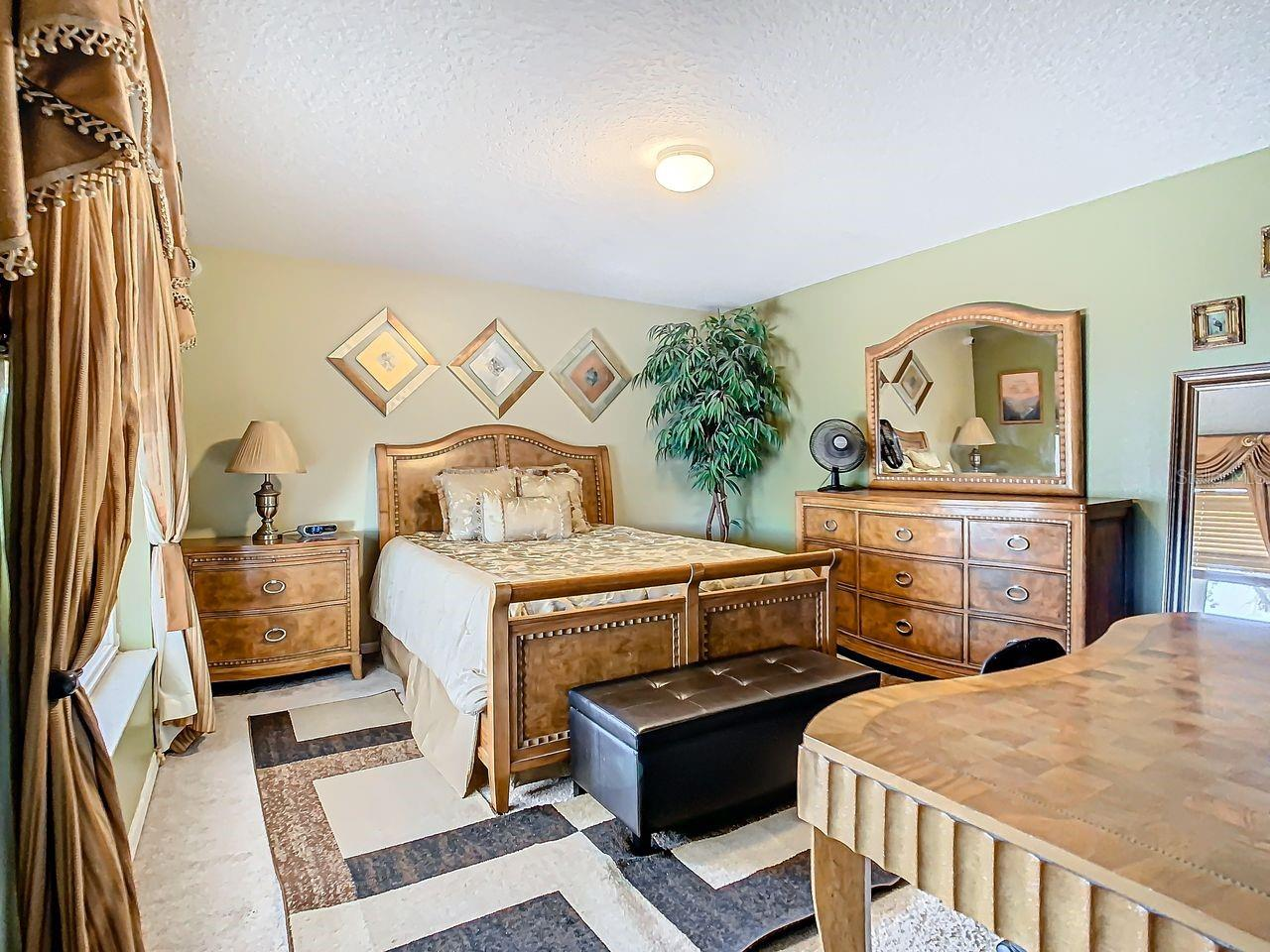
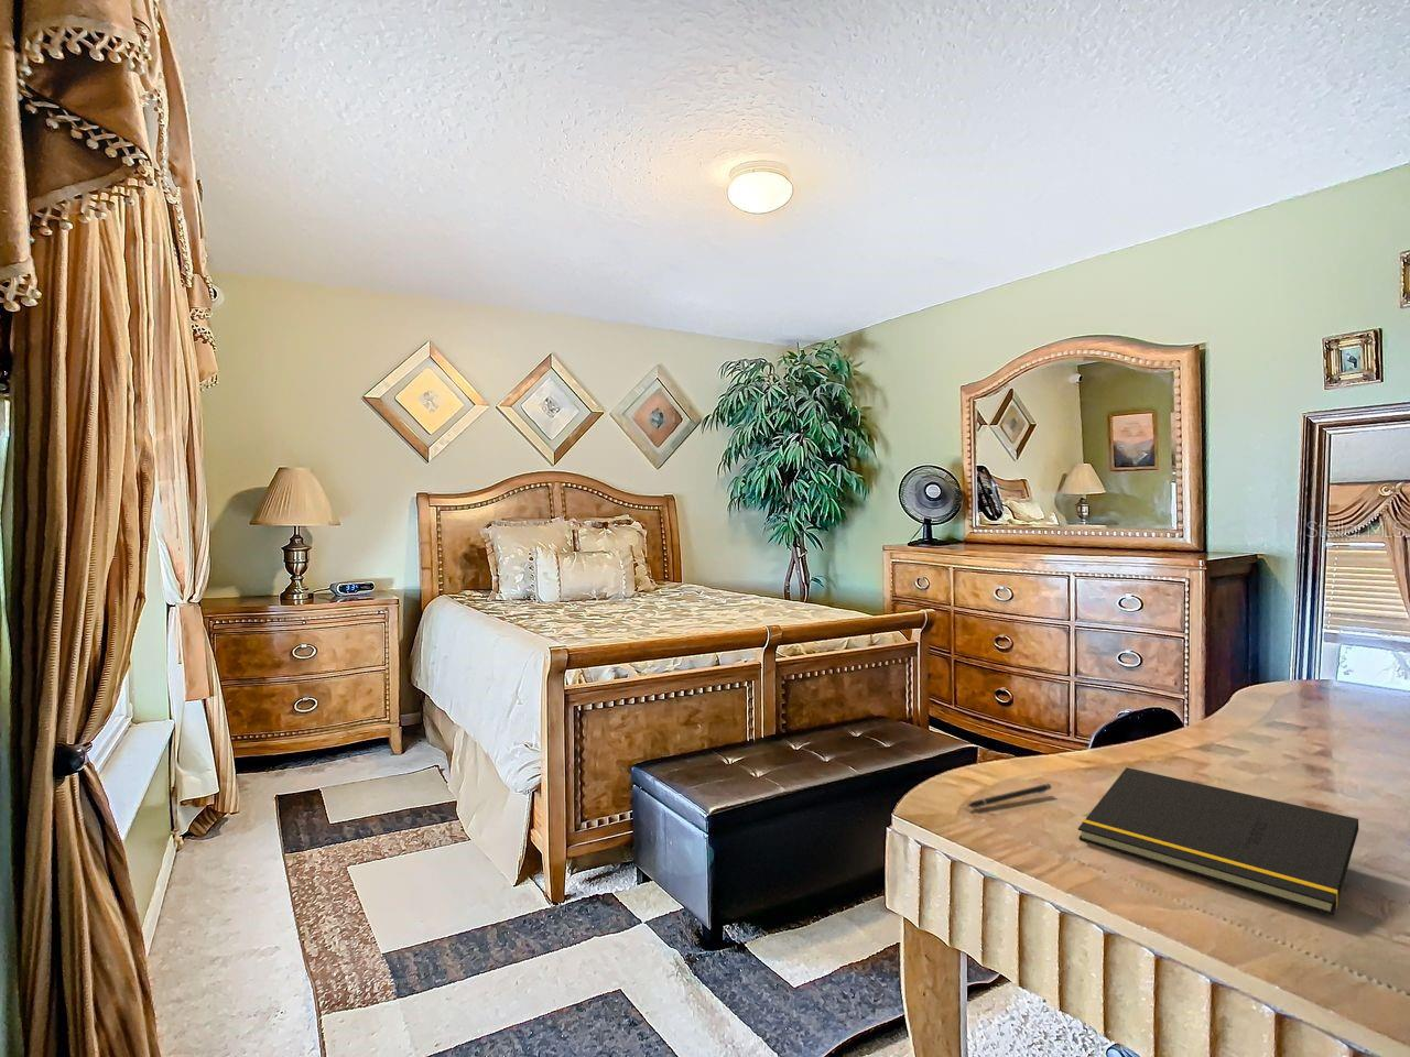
+ pen (1009, 796)
+ notepad (1212, 829)
